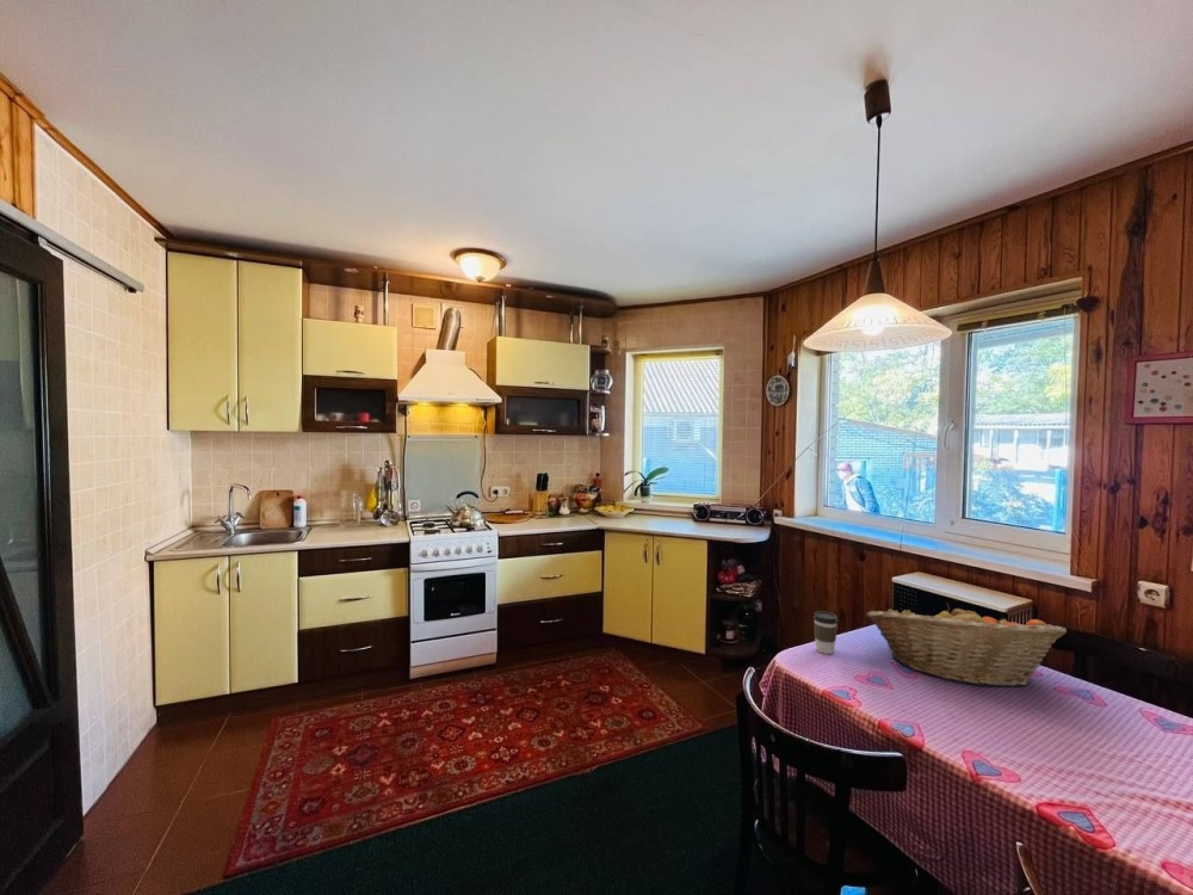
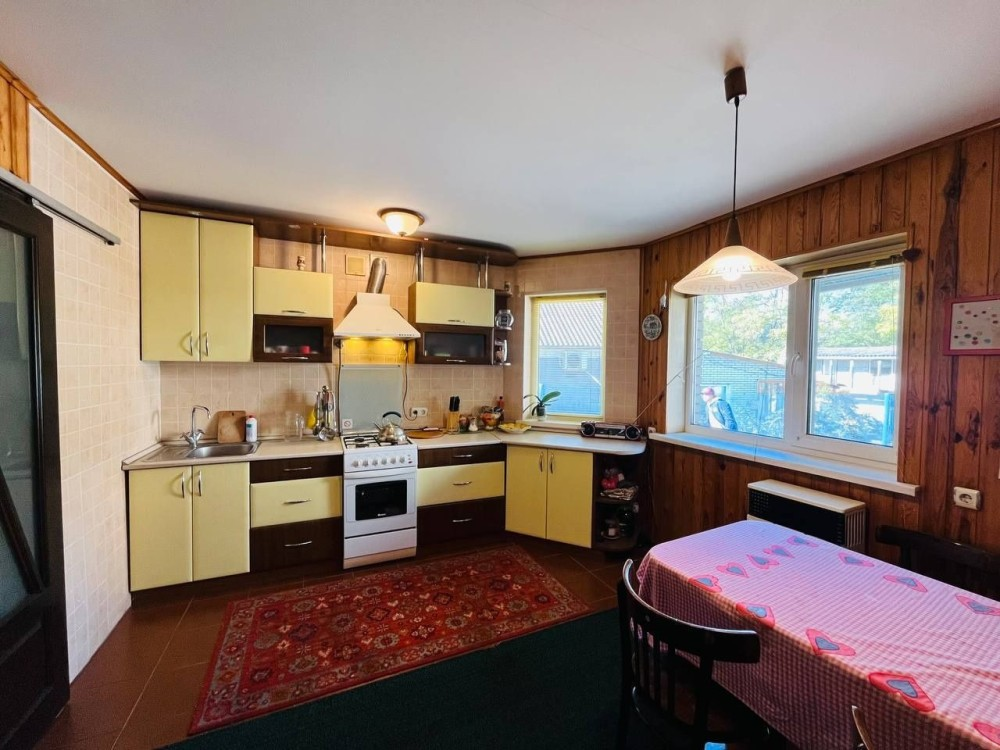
- fruit basket (958, 634)
- coffee cup (824, 632)
